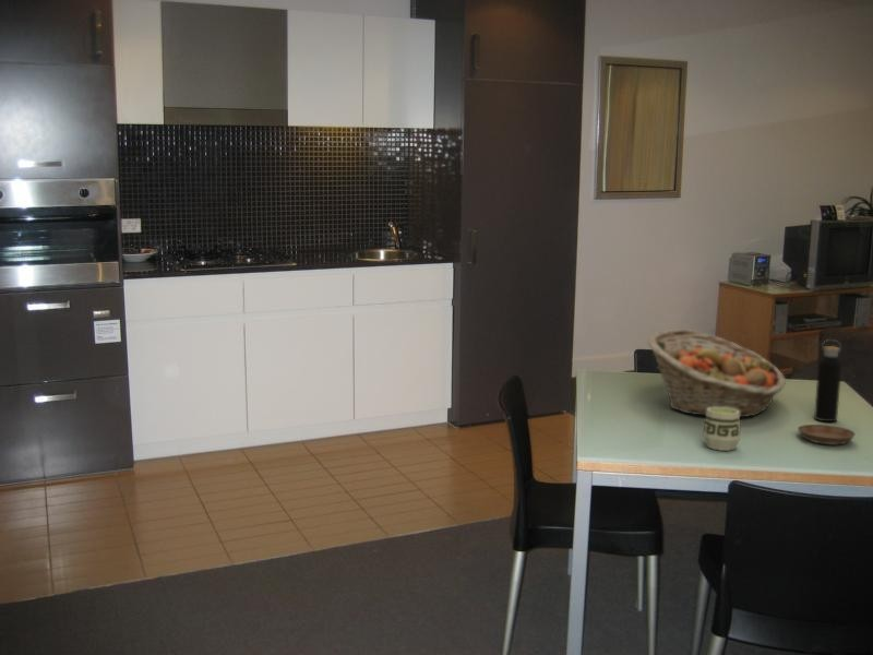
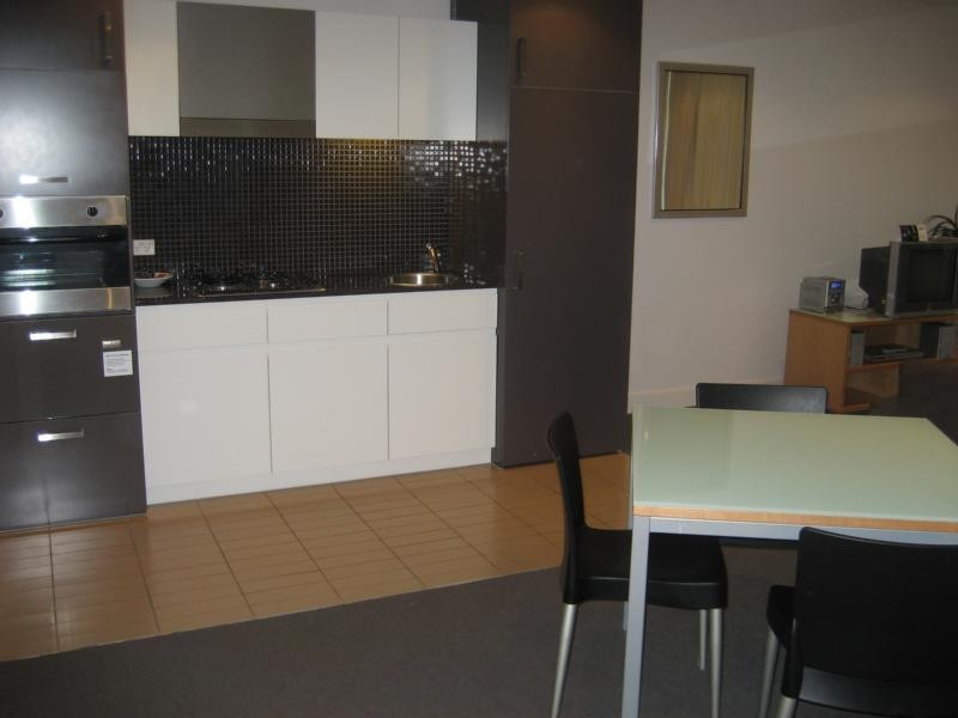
- water bottle (828, 380)
- saucer (825, 434)
- fruit basket (715, 371)
- cup (721, 428)
